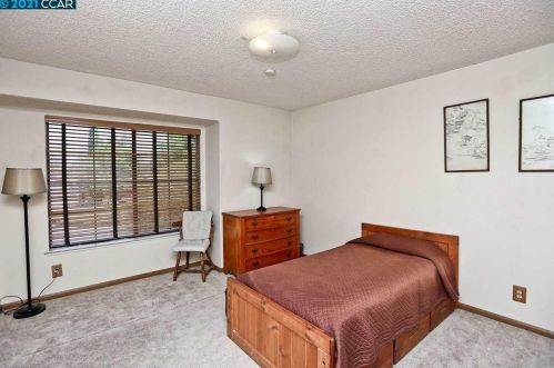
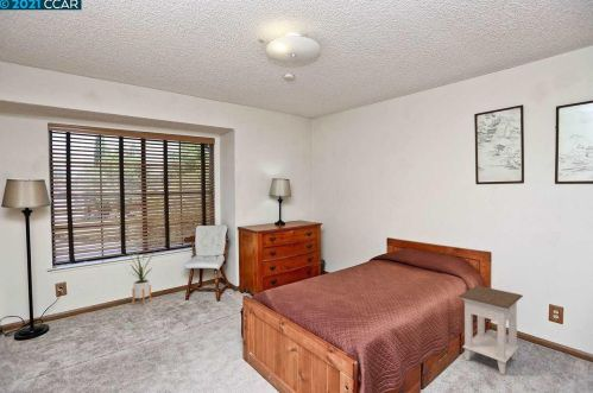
+ nightstand (484, 327)
+ house plant (141, 274)
